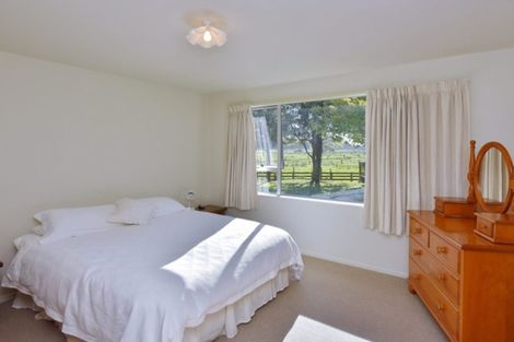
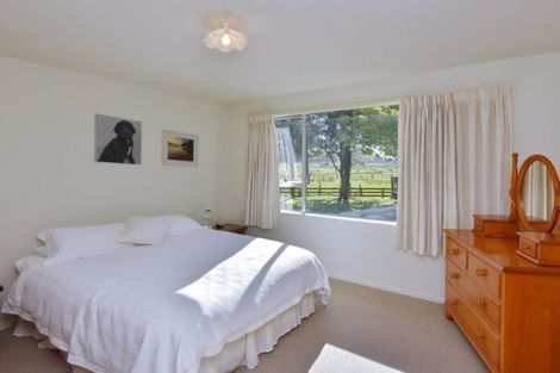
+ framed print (180, 149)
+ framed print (118, 141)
